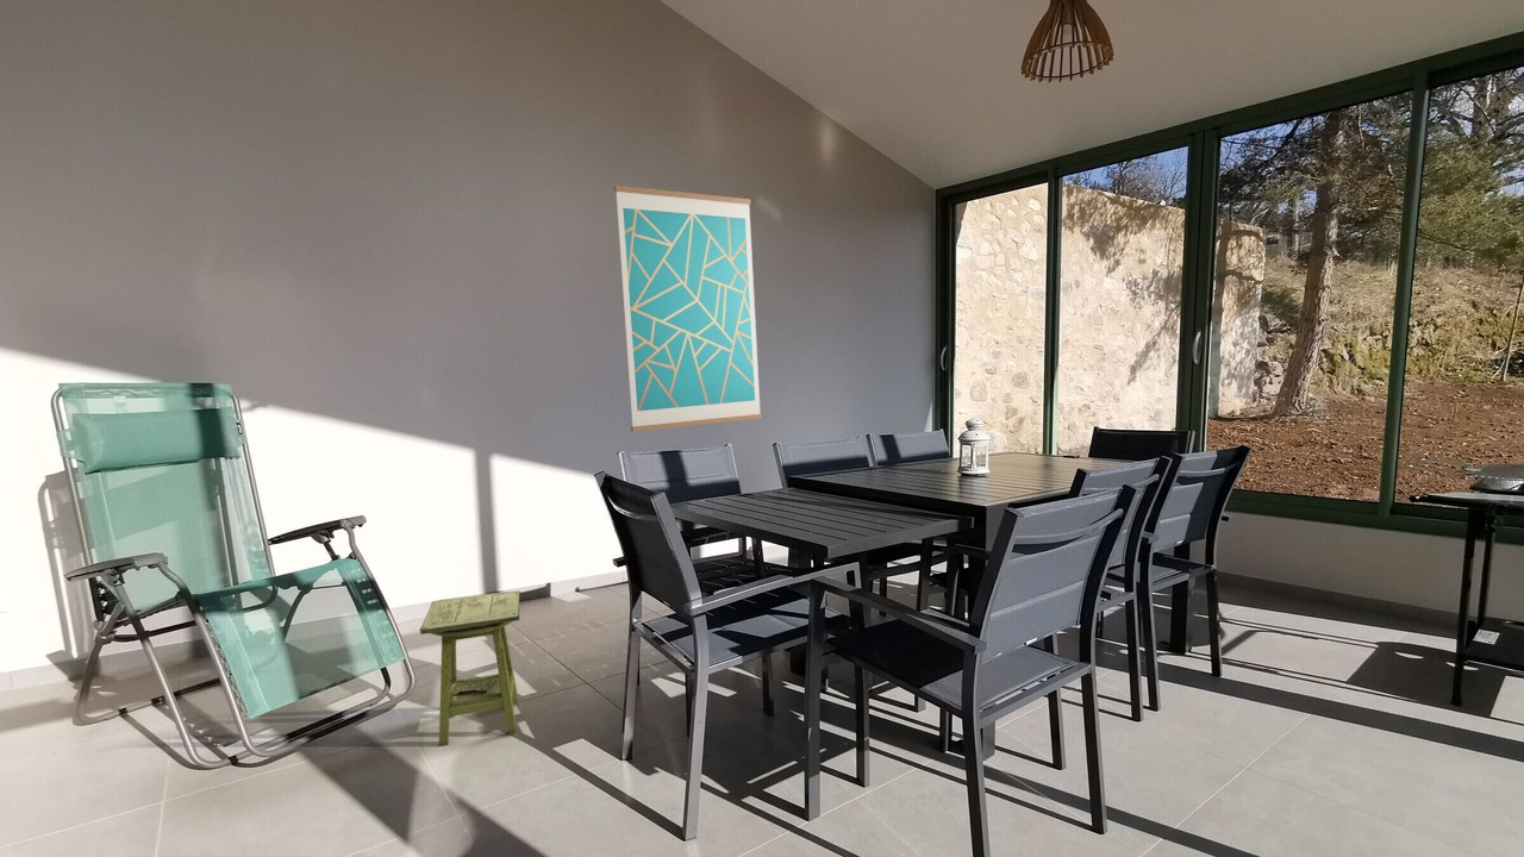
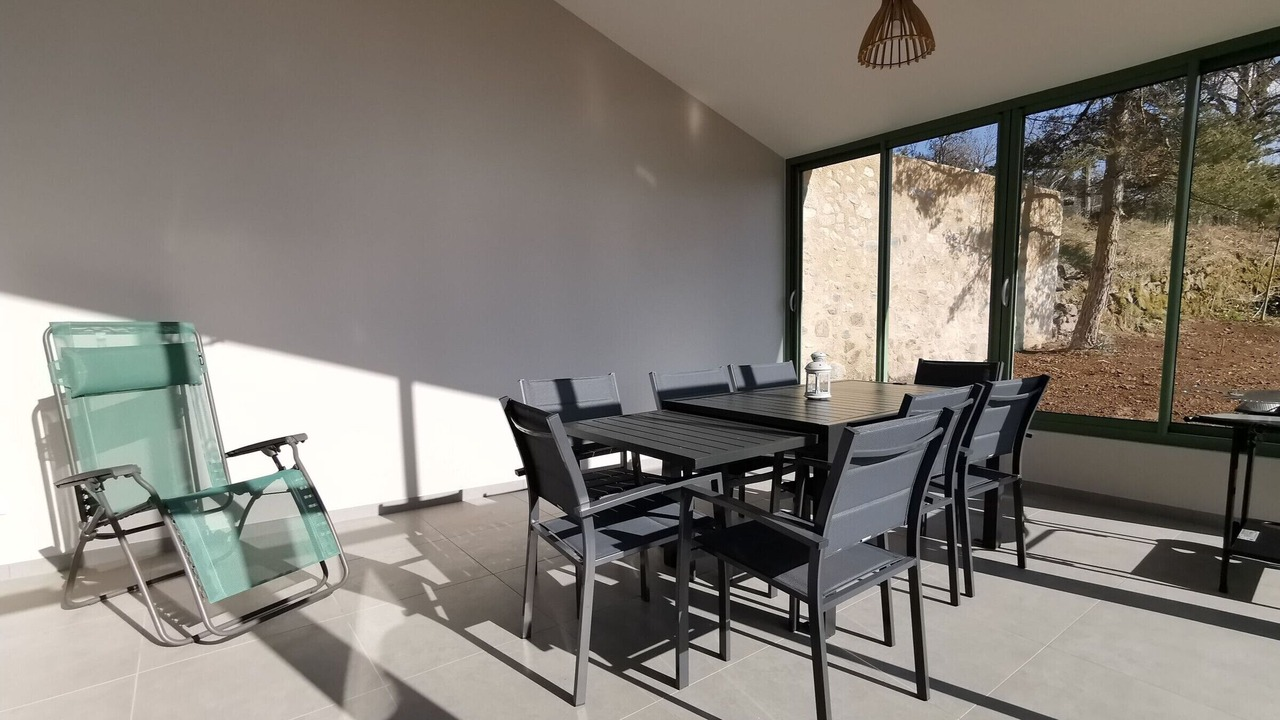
- wall art (693, 309)
- side table (482, 676)
